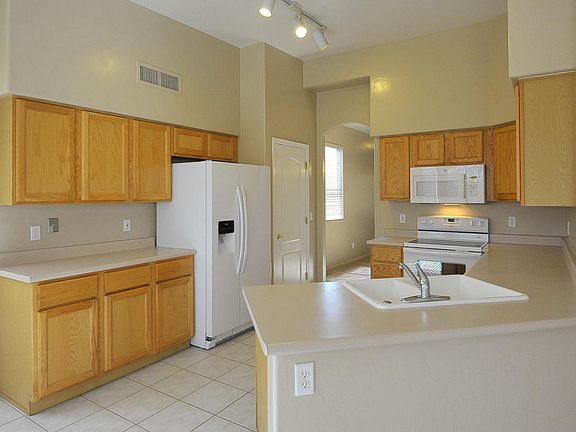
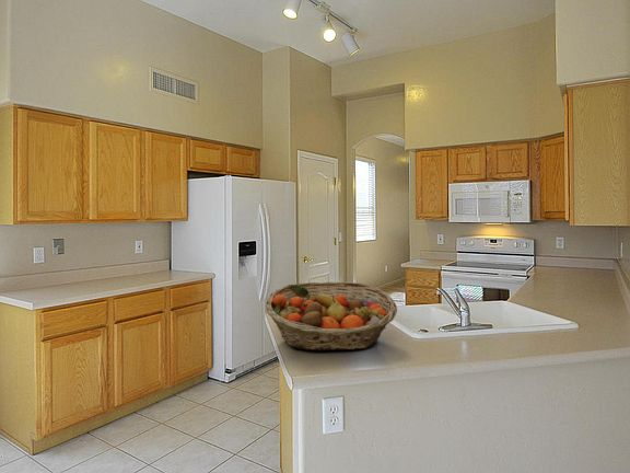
+ fruit basket (330, 313)
